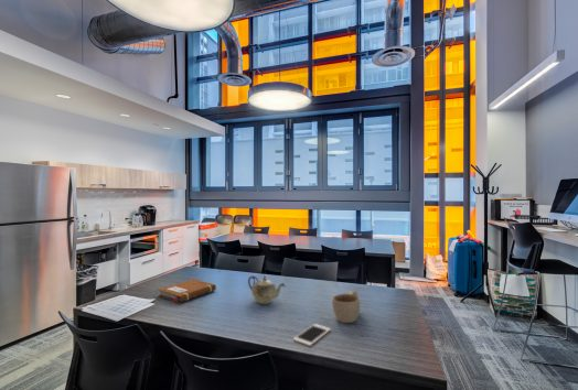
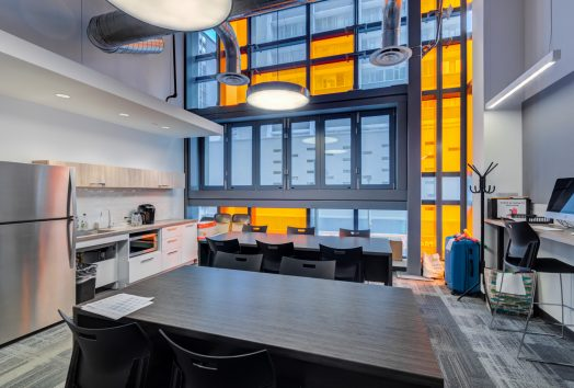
- notebook (186, 290)
- cell phone (312, 334)
- cup (349, 306)
- teapot (266, 289)
